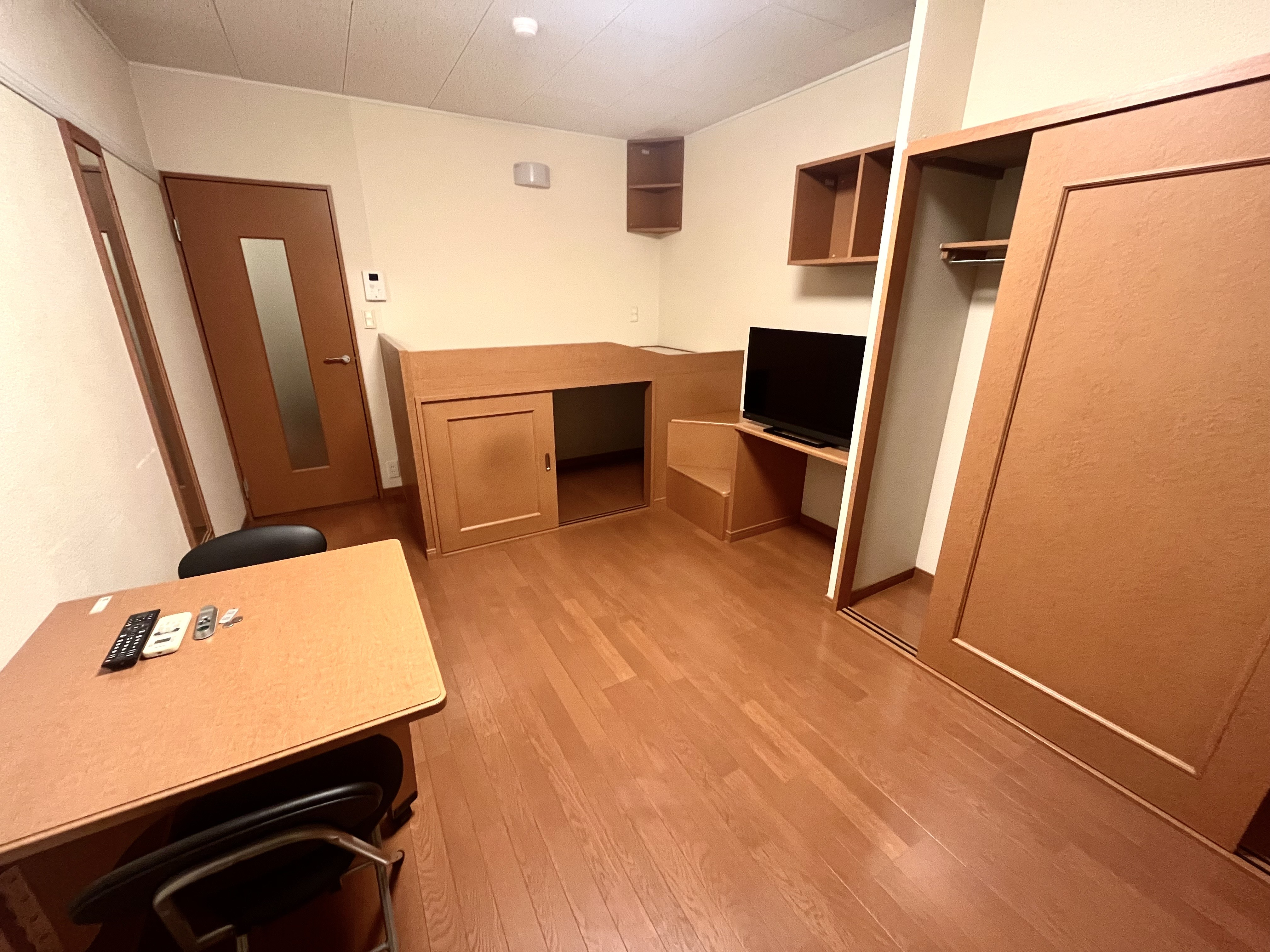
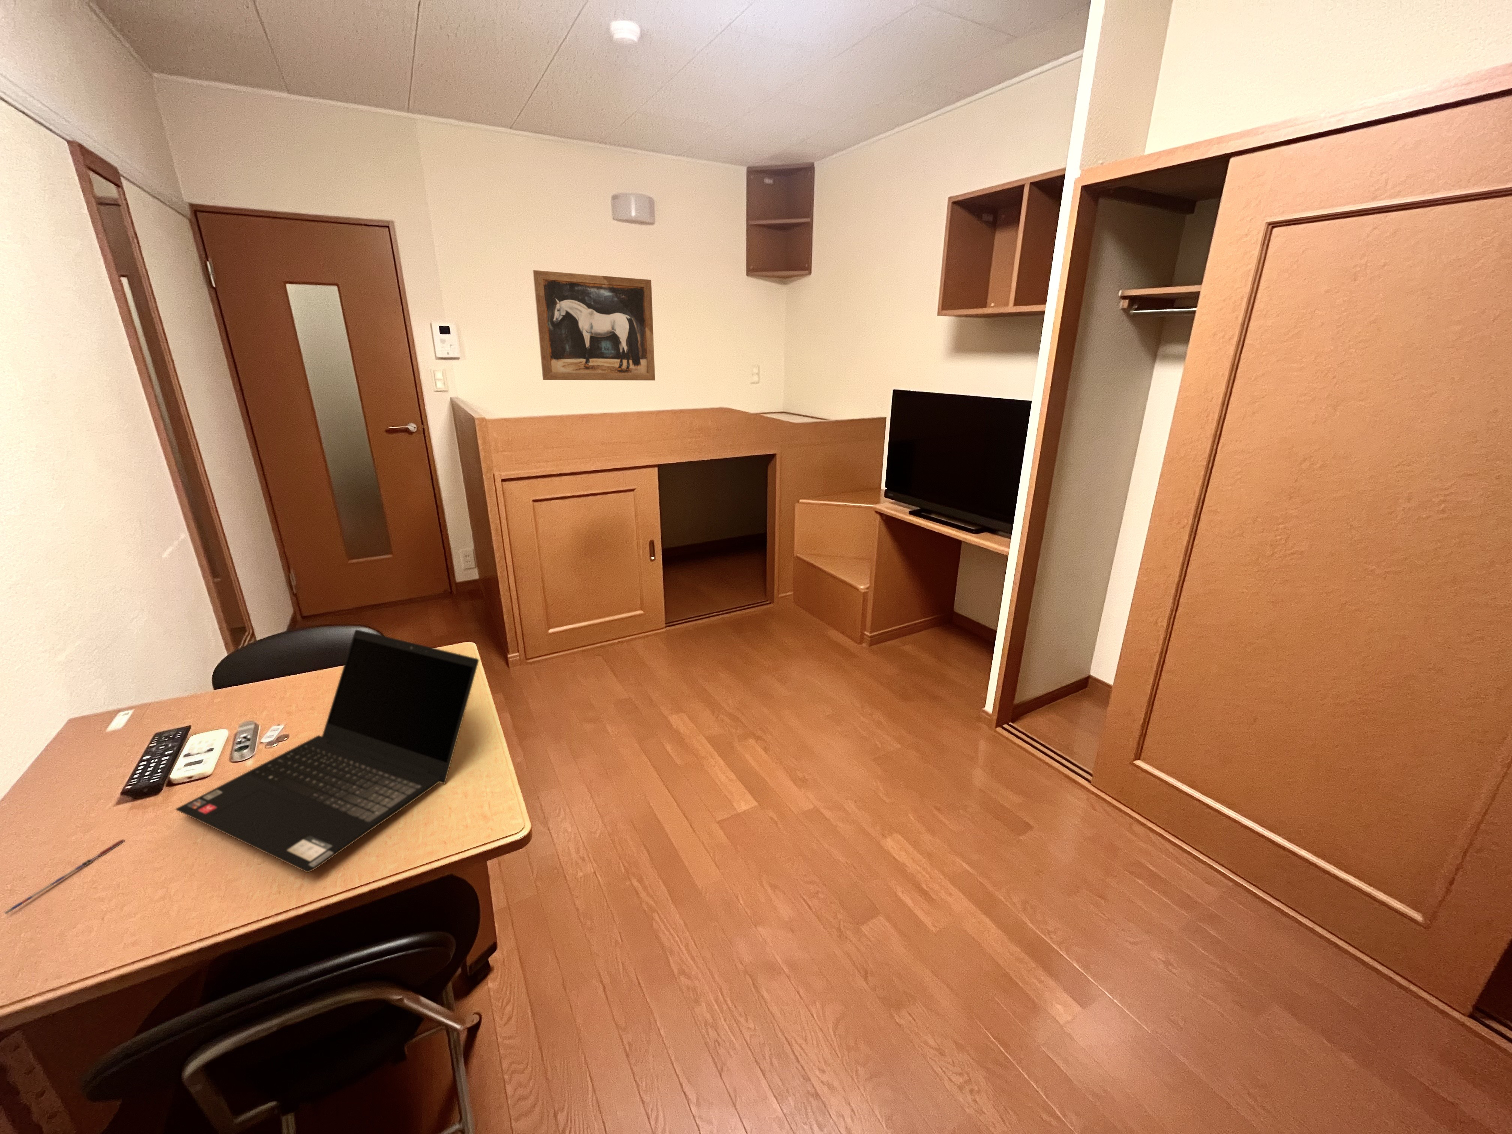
+ laptop computer (337, 733)
+ wall art (598, 329)
+ pen (68, 874)
